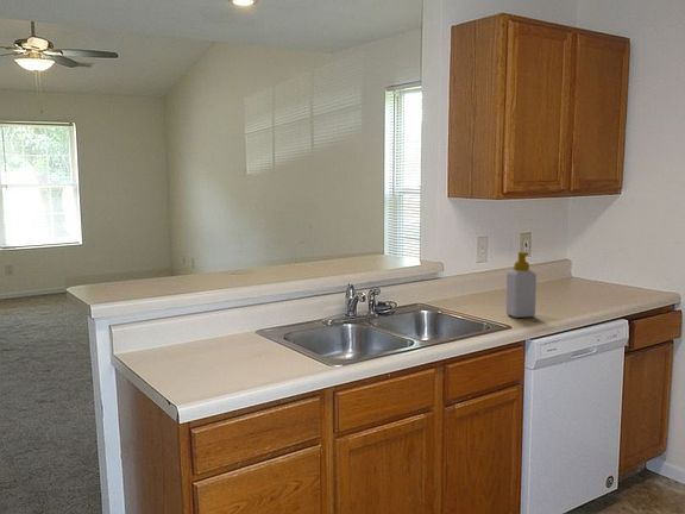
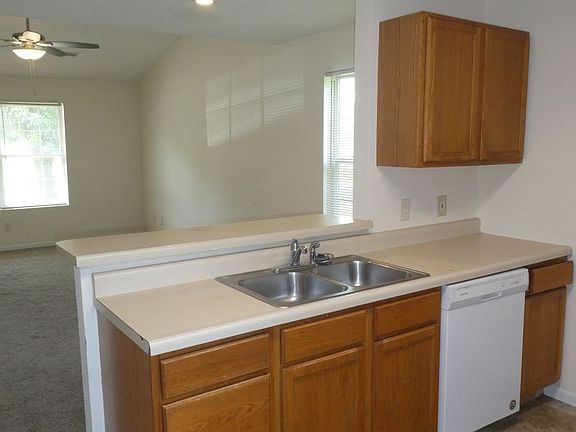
- soap bottle (521, 283)
